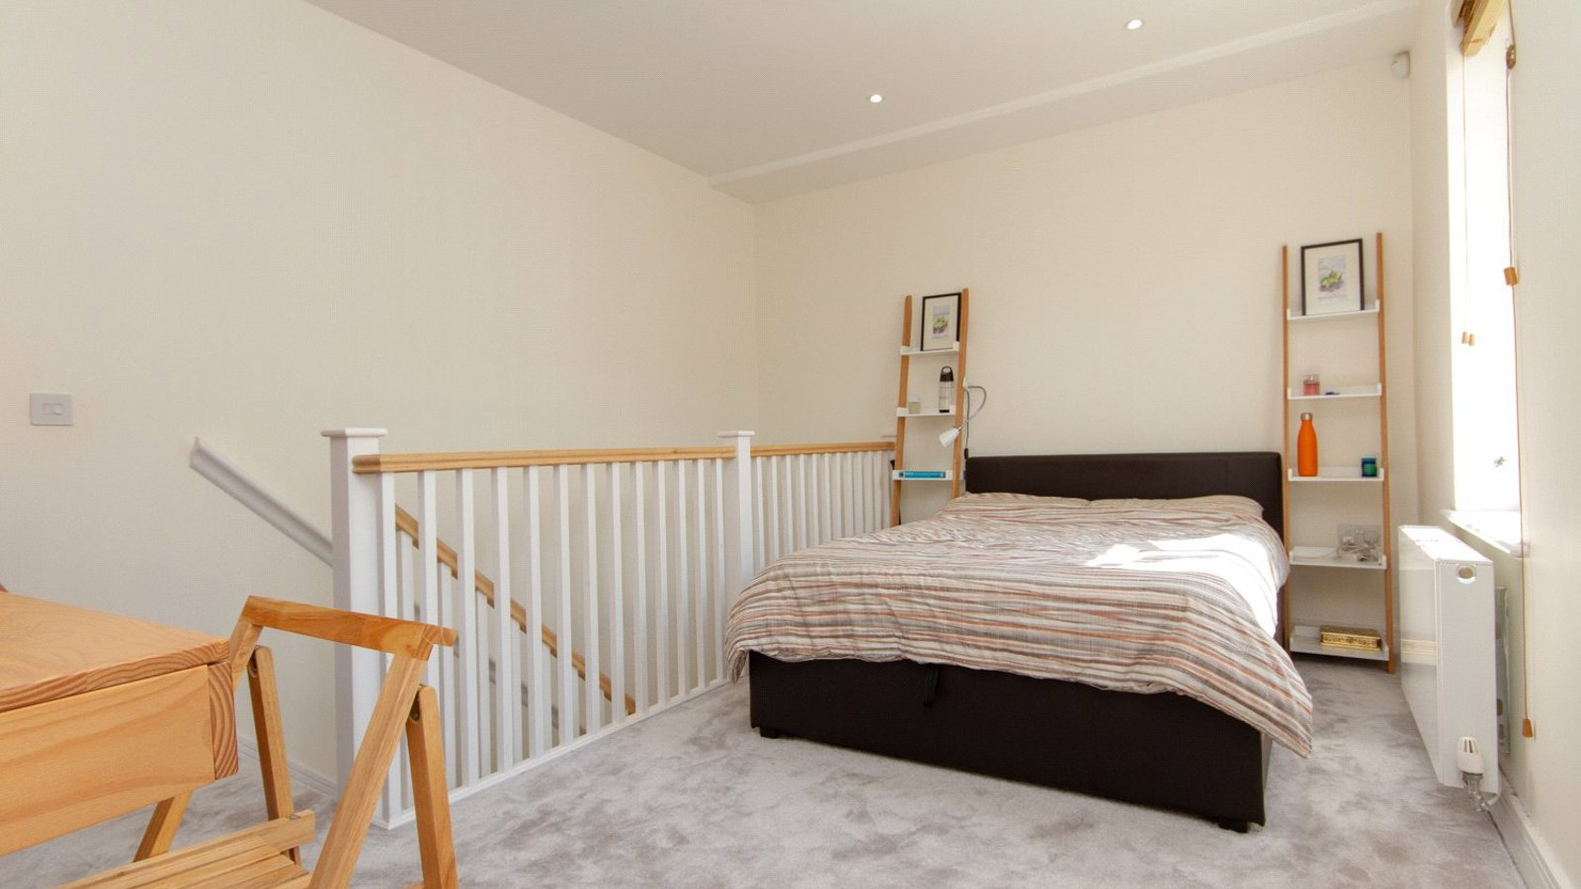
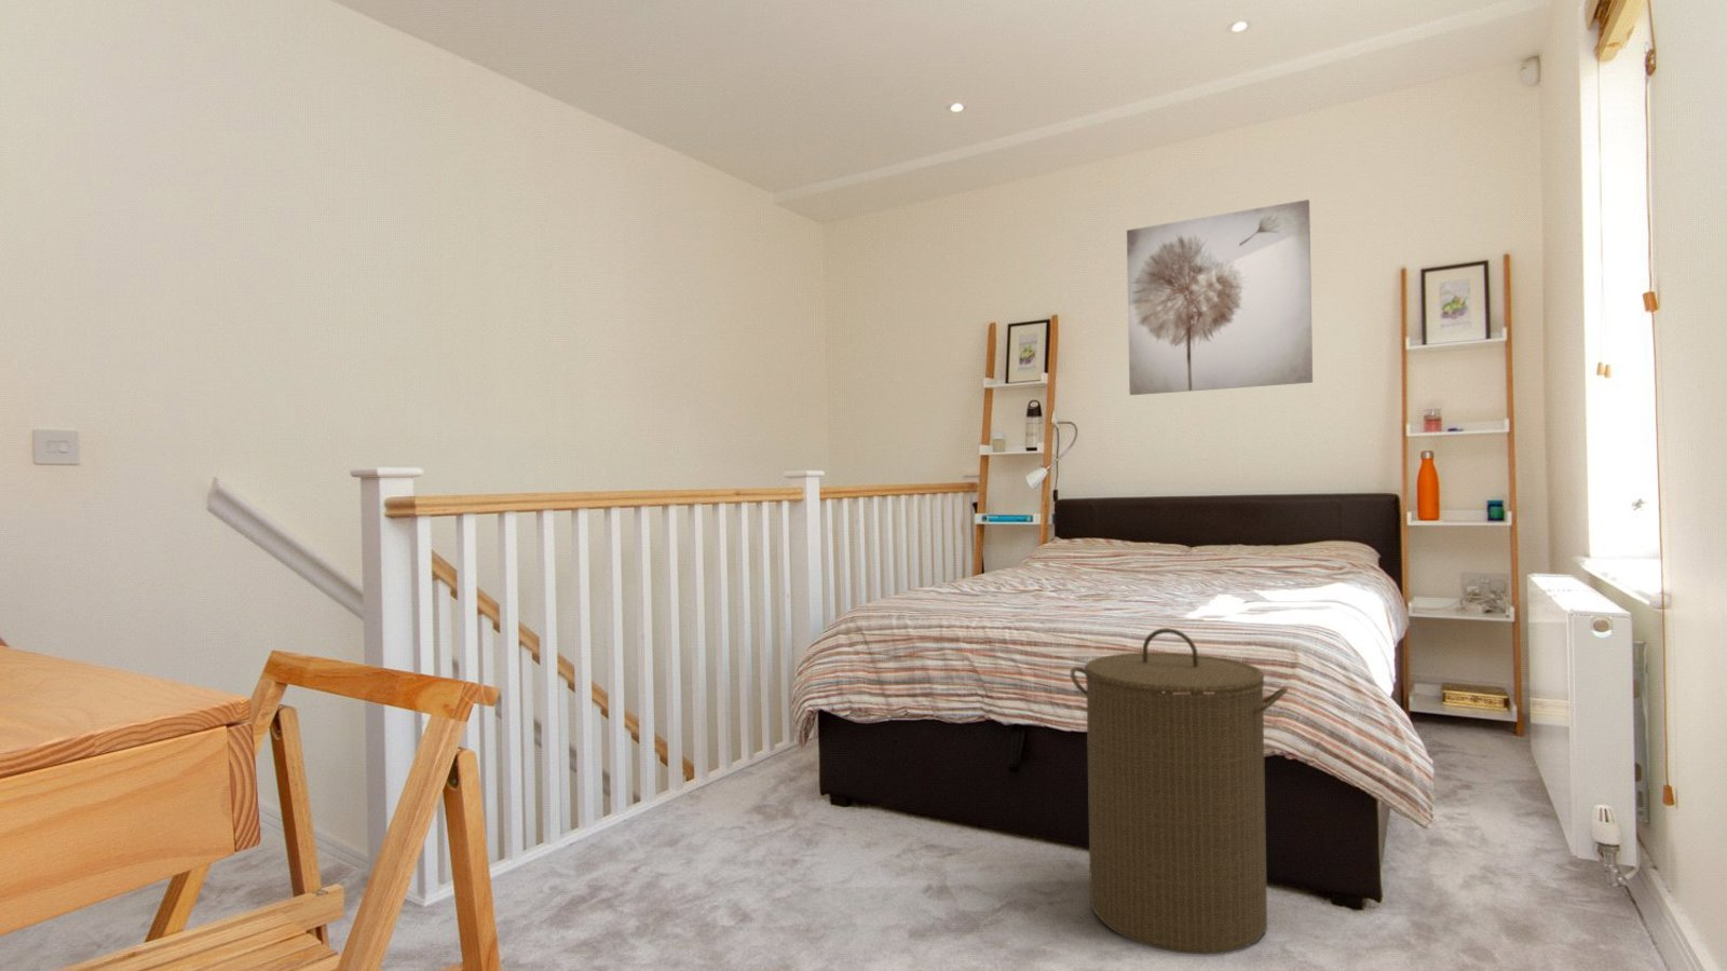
+ wall art (1215, 302)
+ laundry hamper (1173, 771)
